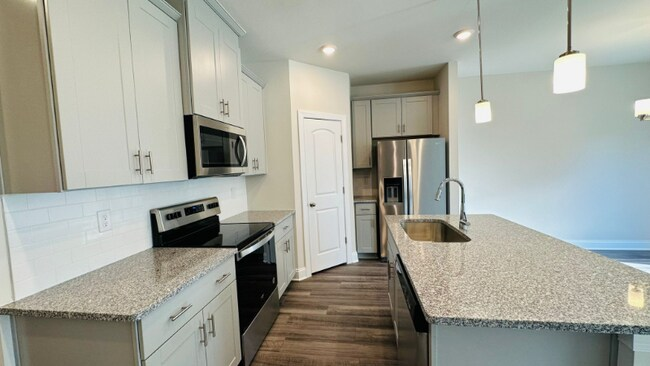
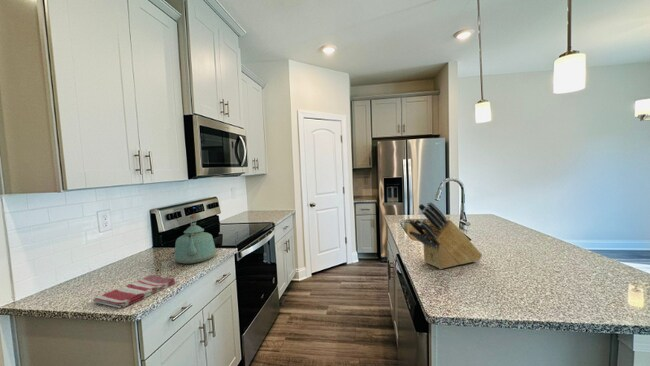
+ knife block (444, 231)
+ dish towel (137, 289)
+ kettle (193, 237)
